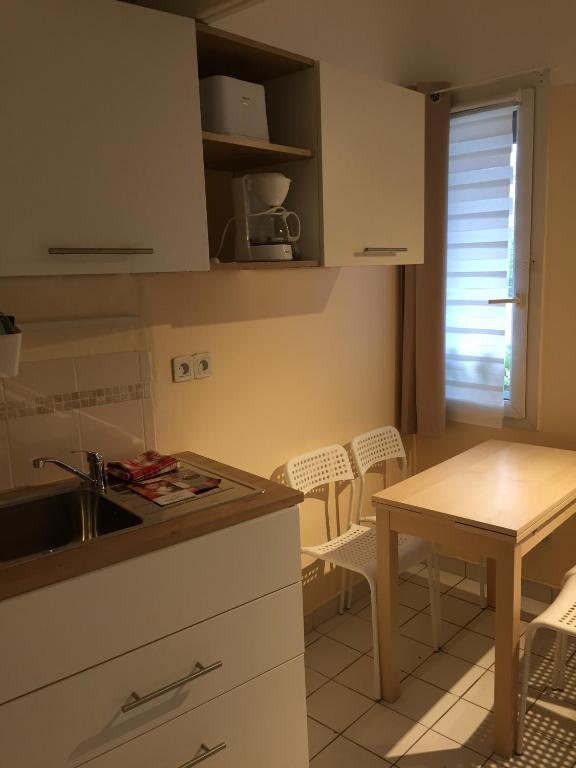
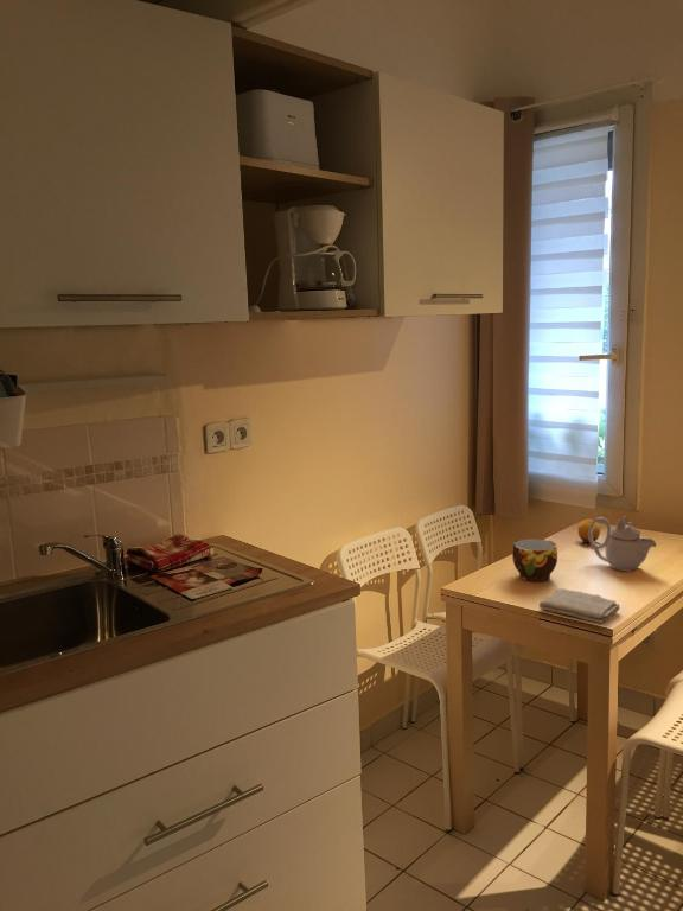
+ washcloth (579, 604)
+ teapot (621, 542)
+ cup (532, 560)
+ fruit (588, 530)
